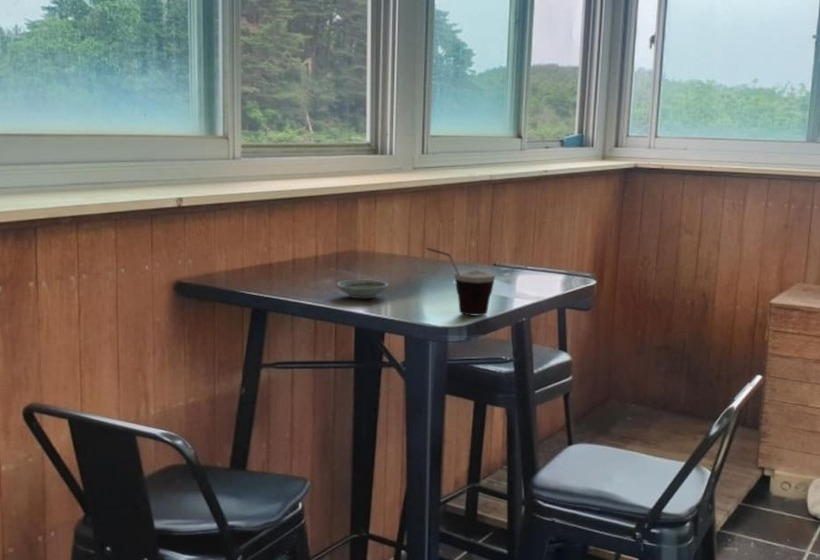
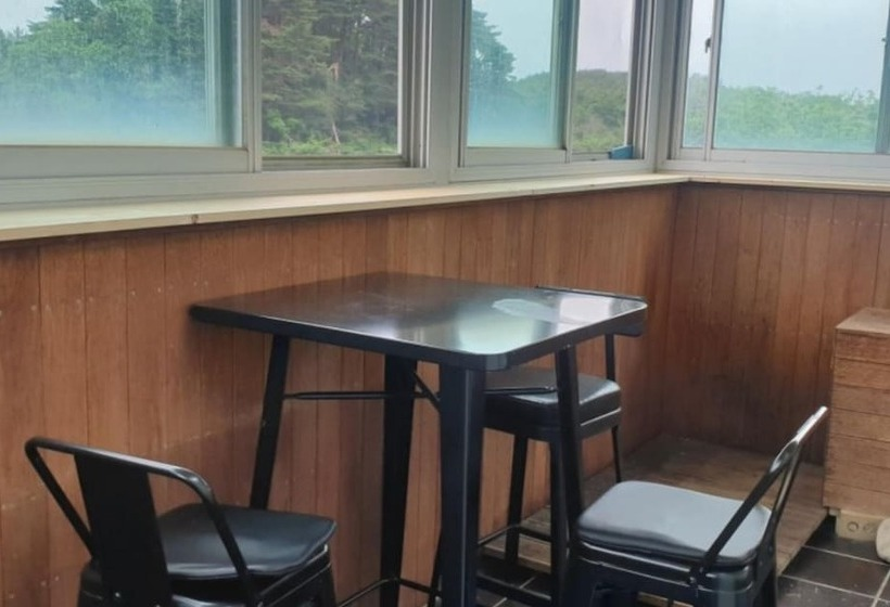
- cup (459, 280)
- saucer (362, 289)
